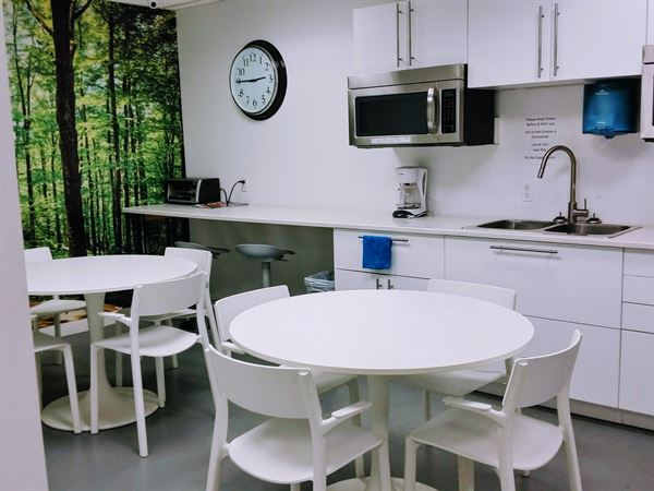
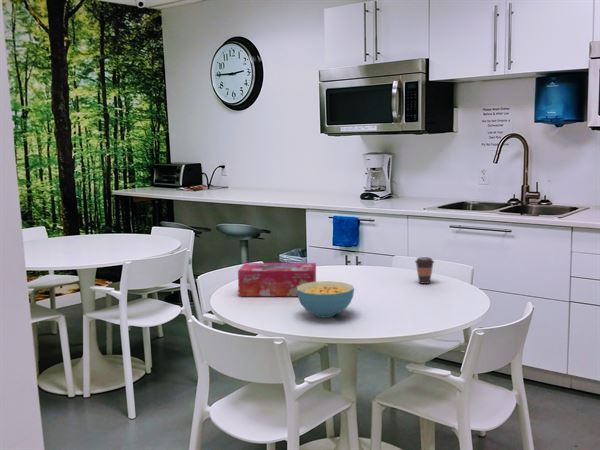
+ cereal bowl (325, 301)
+ tissue box (278, 279)
+ coffee cup (424, 270)
